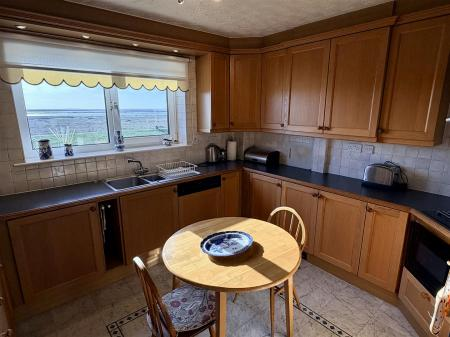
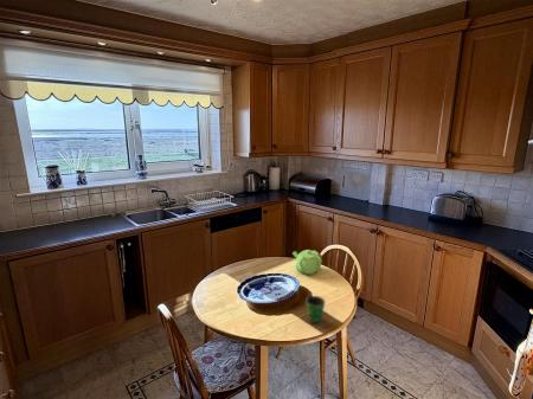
+ teapot (306, 259)
+ cup (313, 308)
